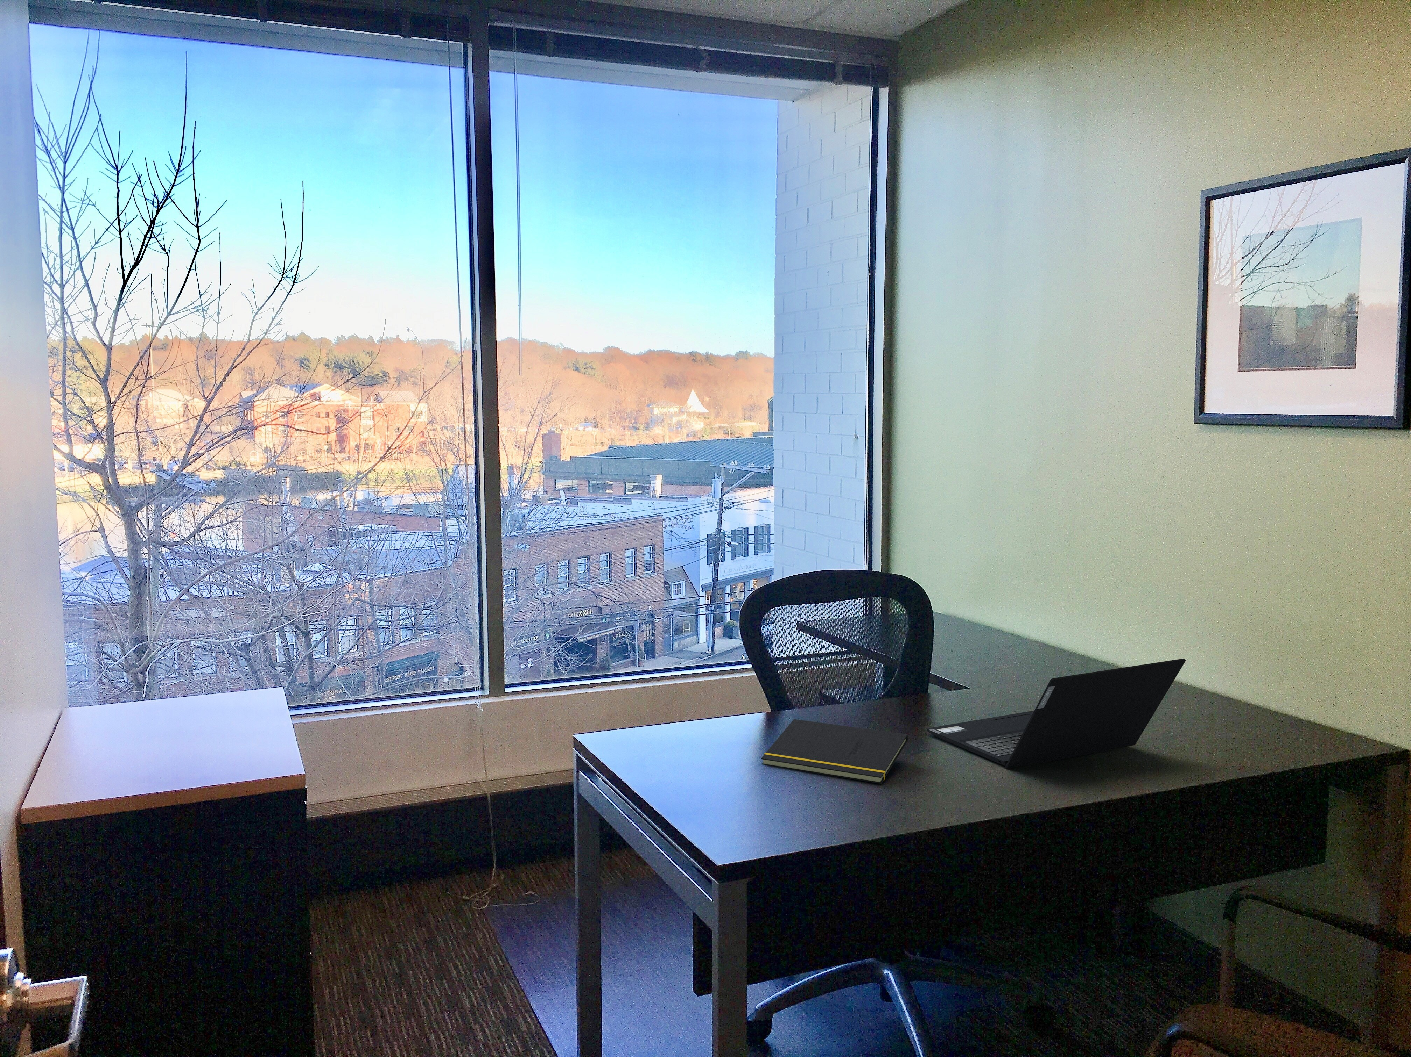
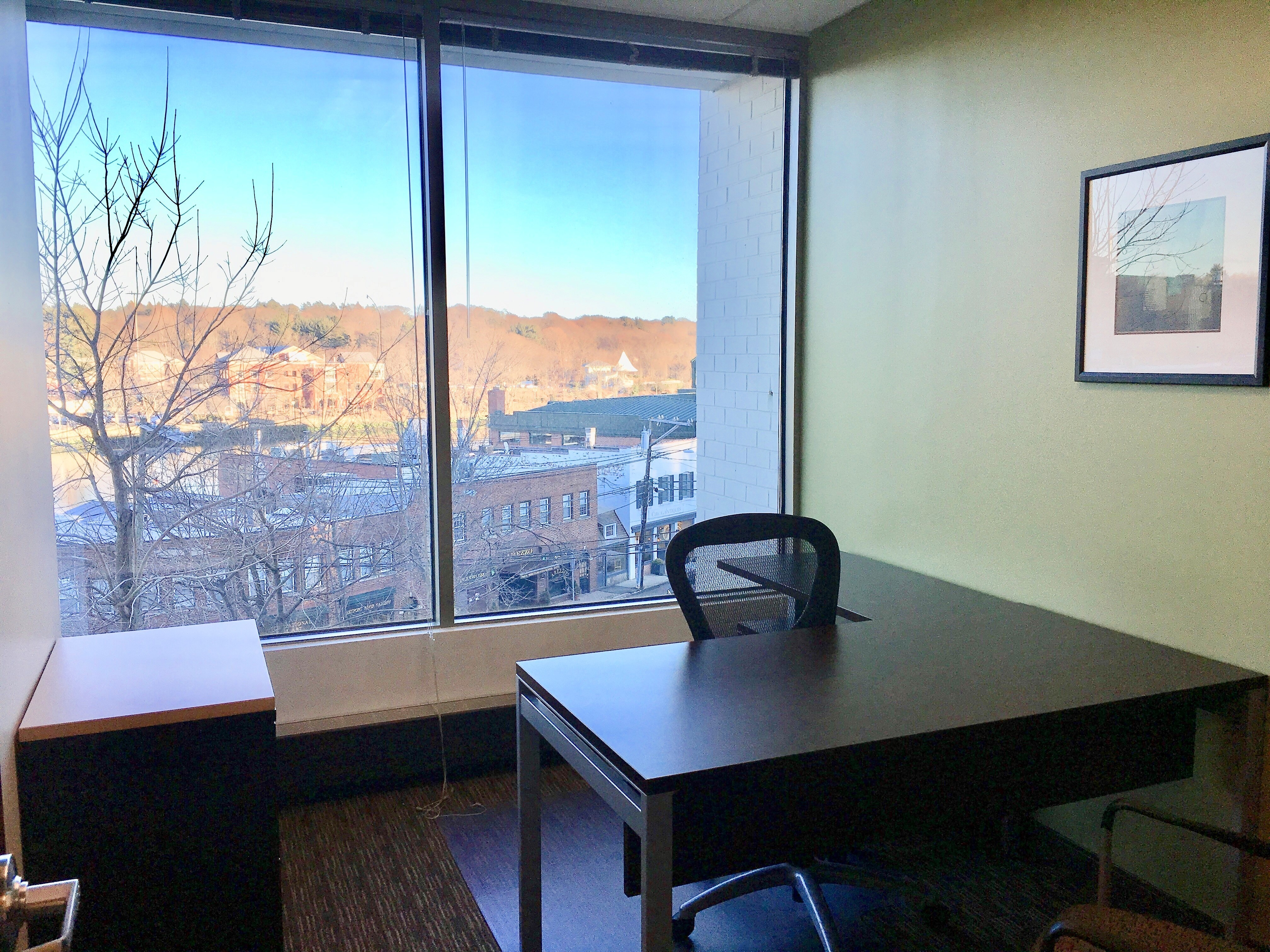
- notepad (835, 749)
- laptop computer (1050, 698)
